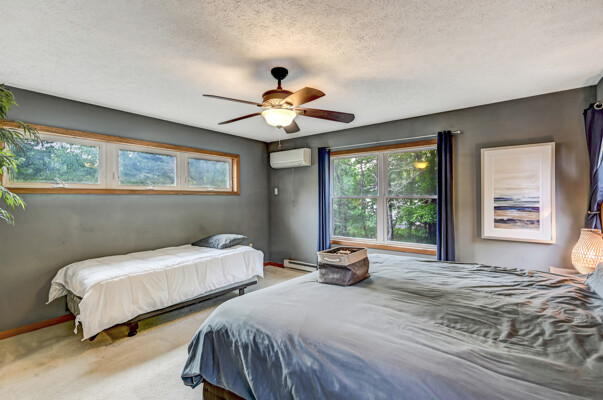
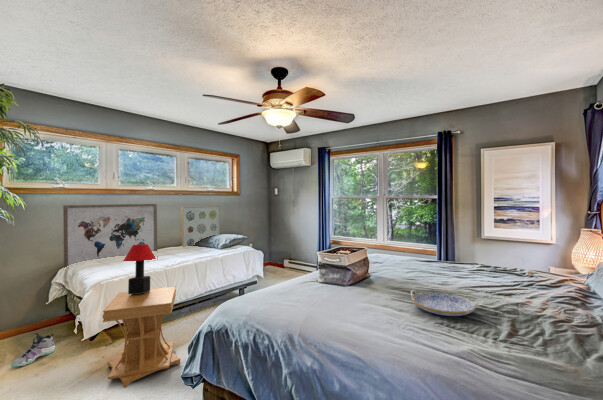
+ serving tray (442, 302)
+ wall art (115, 235)
+ sneaker (33, 346)
+ table lamp (139, 269)
+ side table (144, 331)
+ wall art (201, 227)
